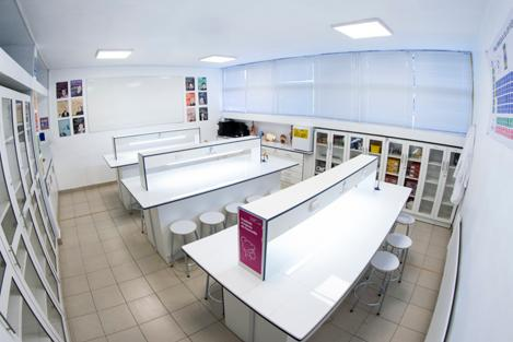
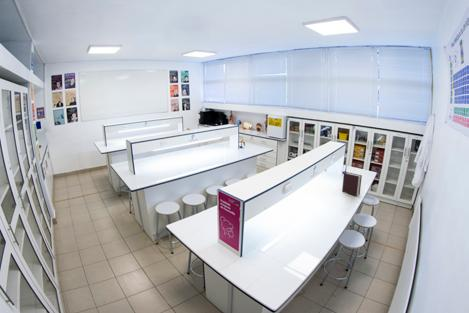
+ bible (351, 183)
